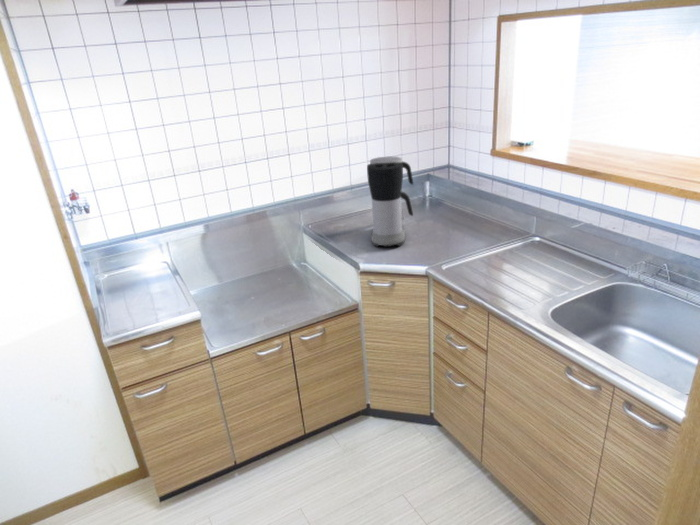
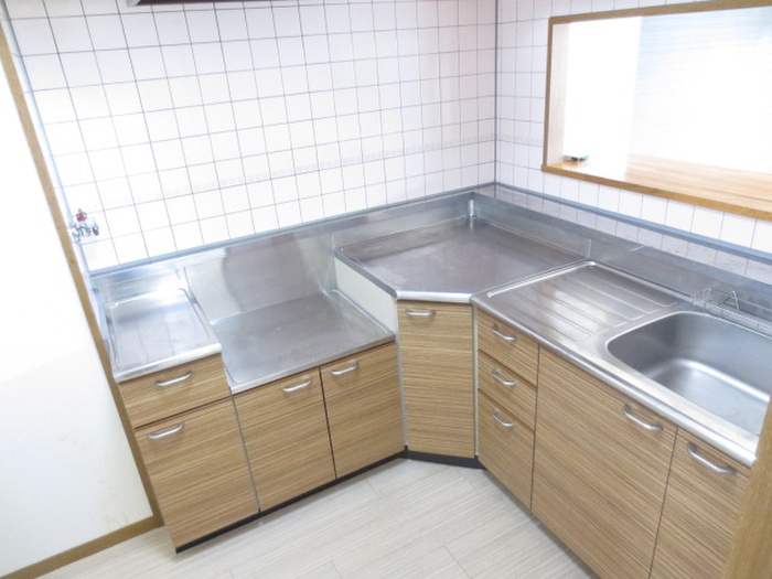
- coffee maker (391, 200)
